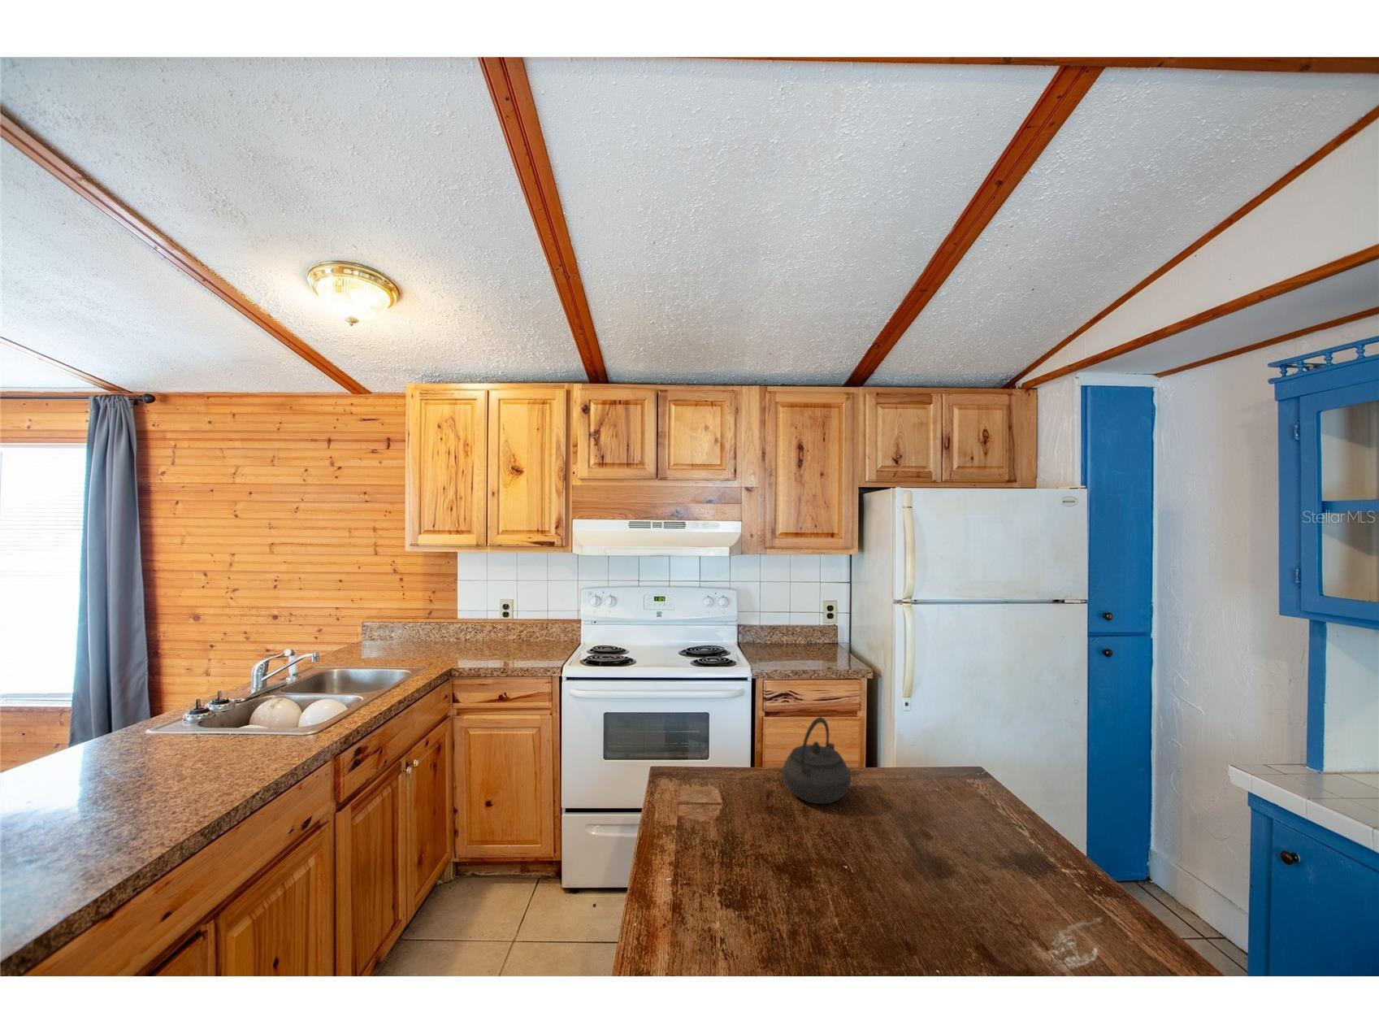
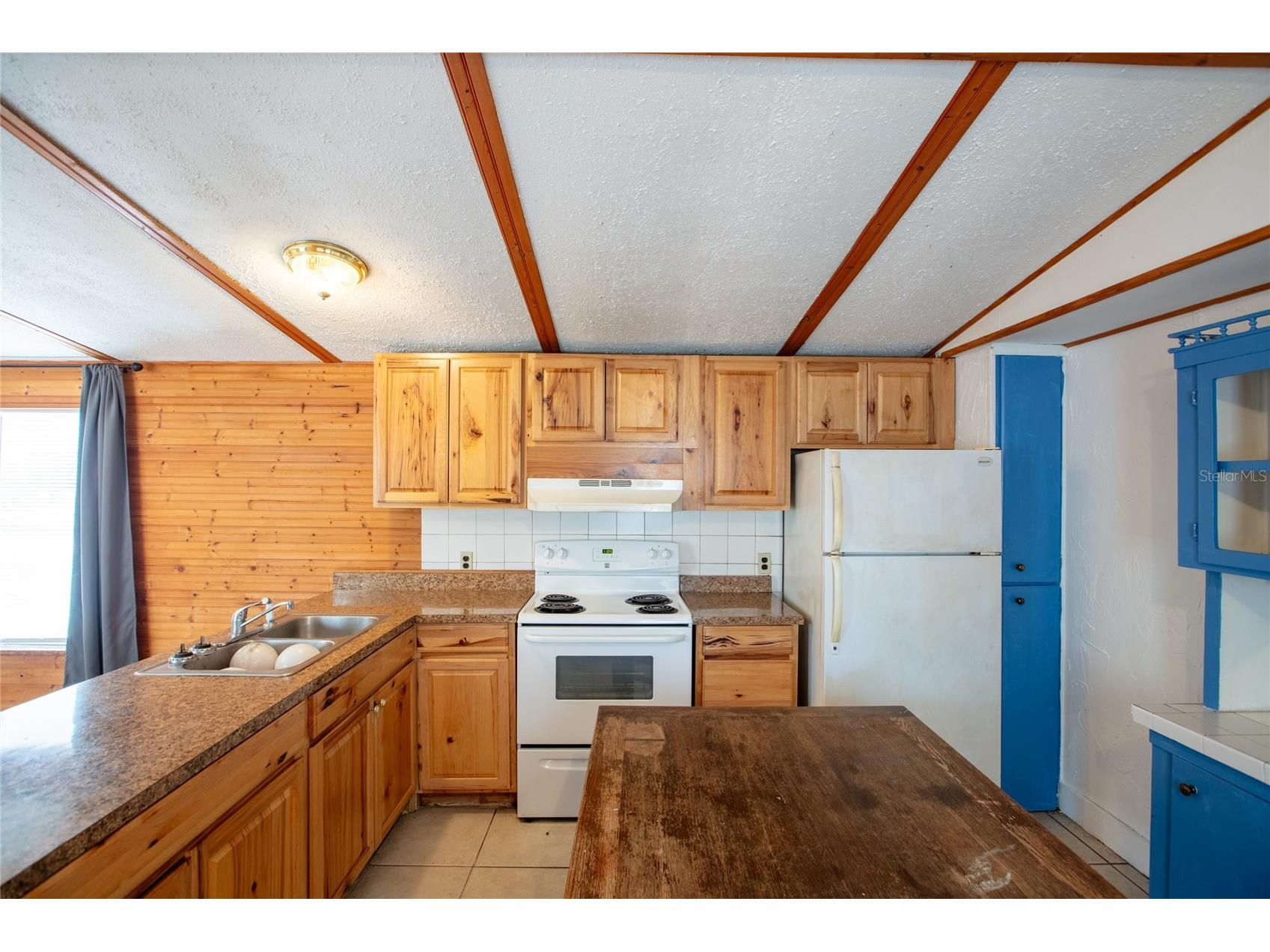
- kettle (818, 755)
